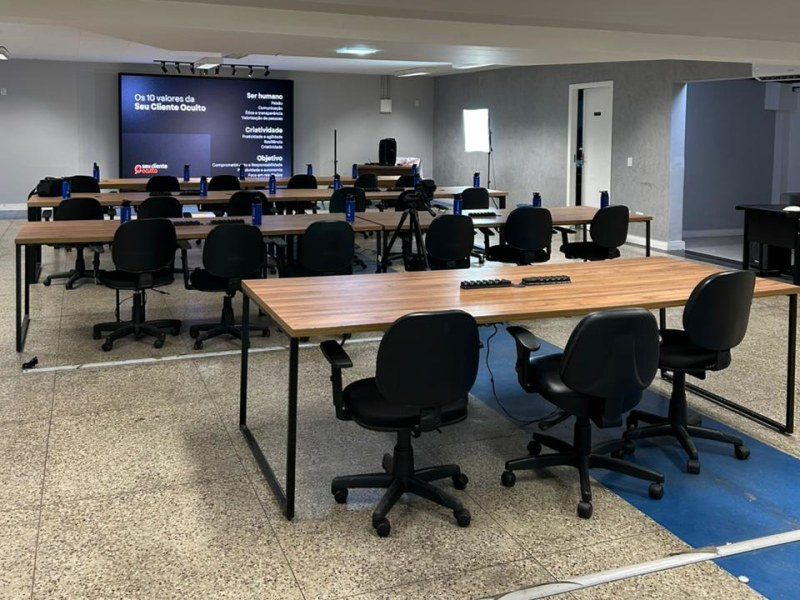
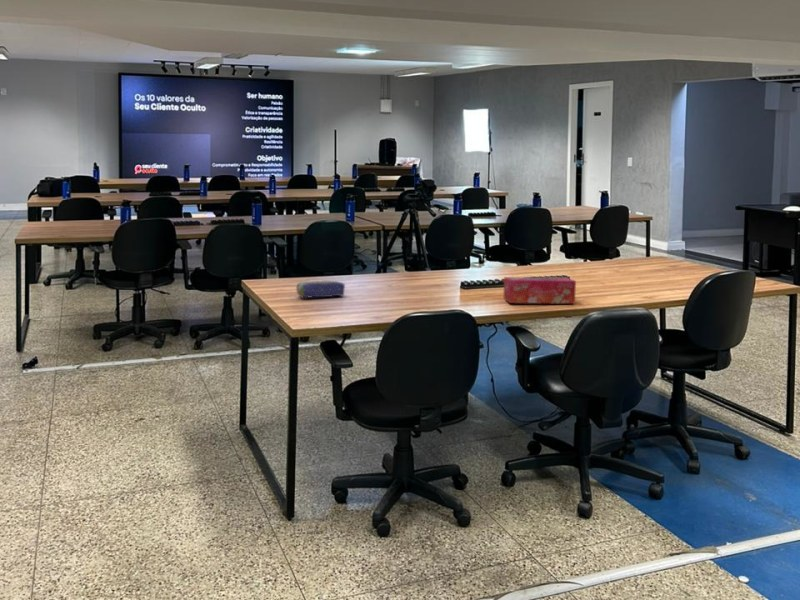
+ tissue box (538, 290)
+ pencil case (320, 288)
